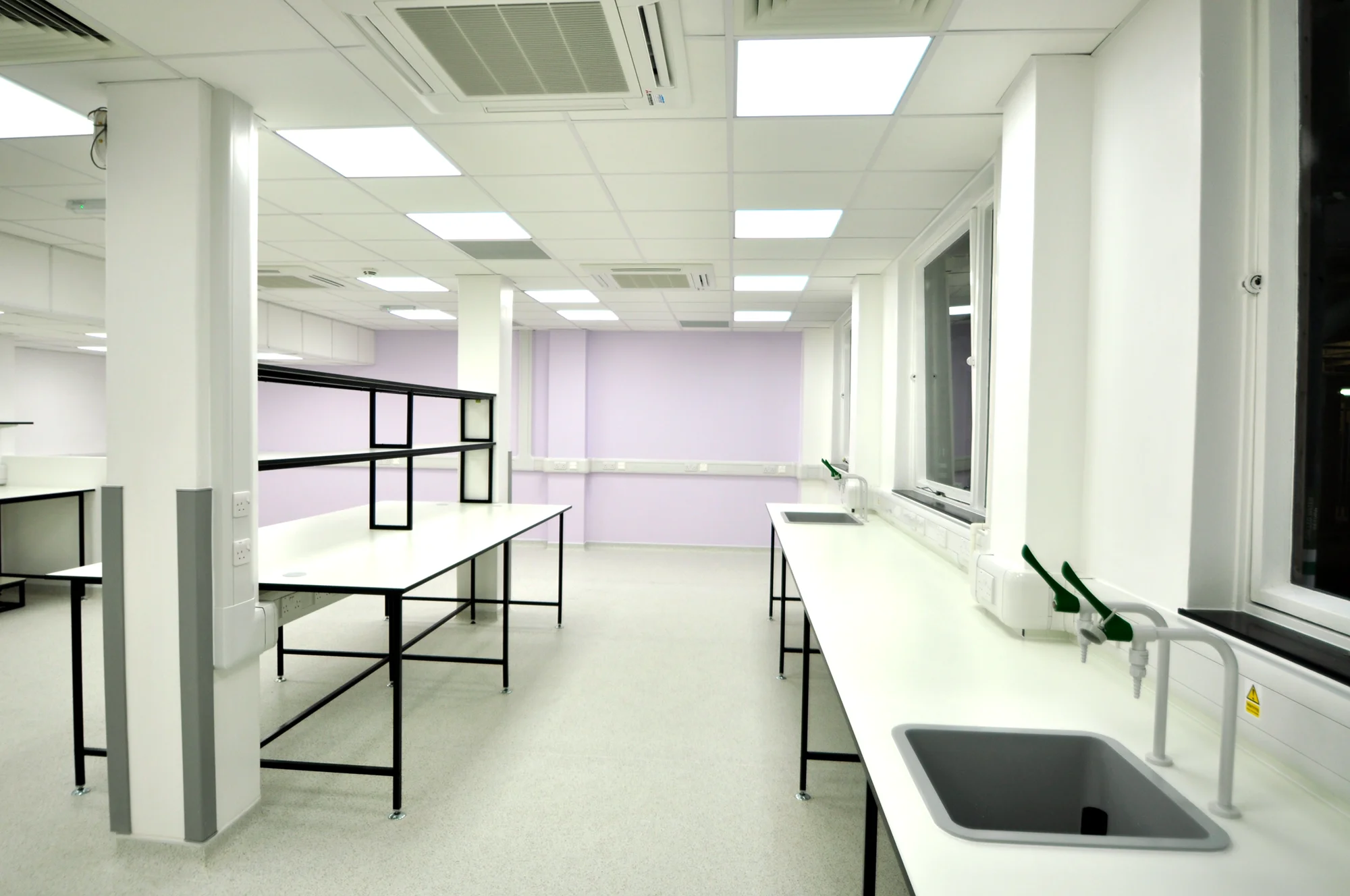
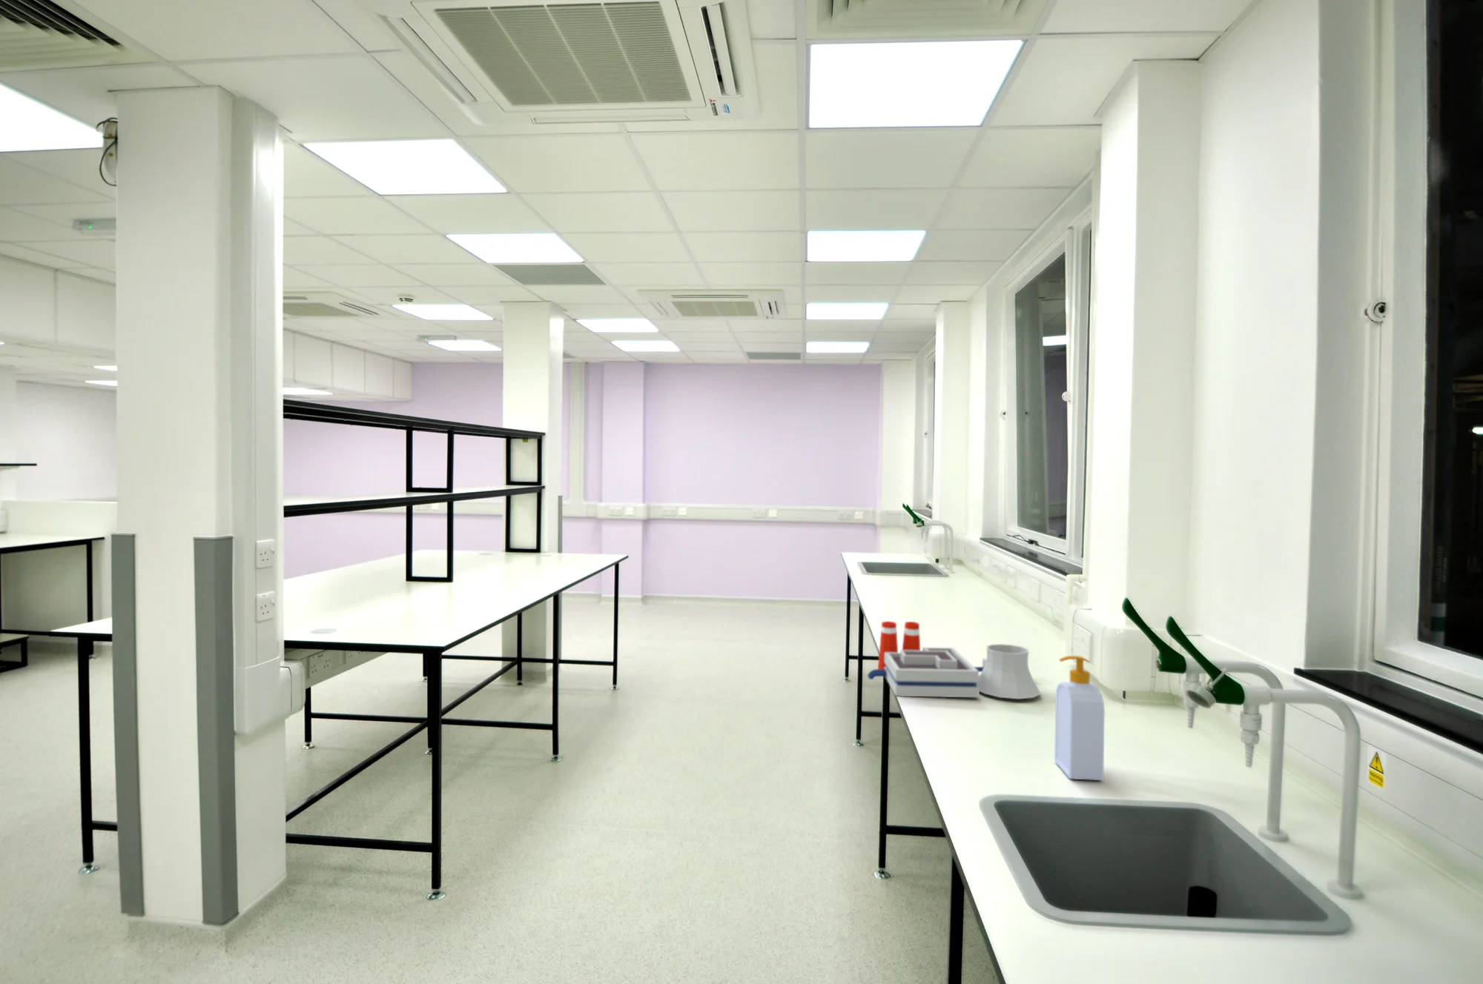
+ soap bottle (1077, 714)
+ laboratory equipment (950, 657)
